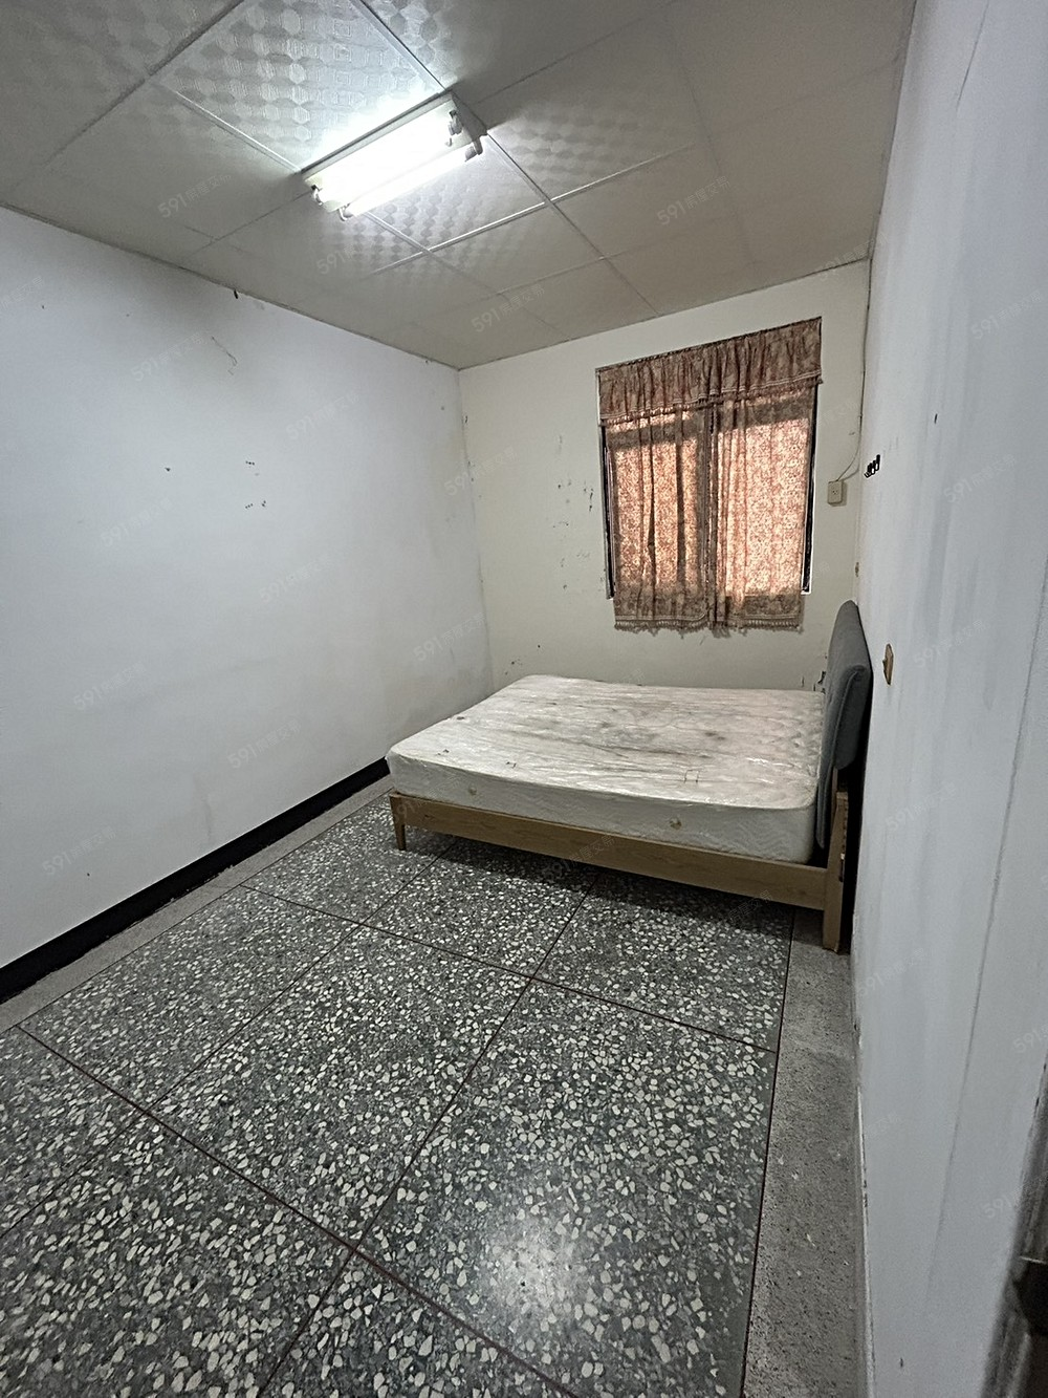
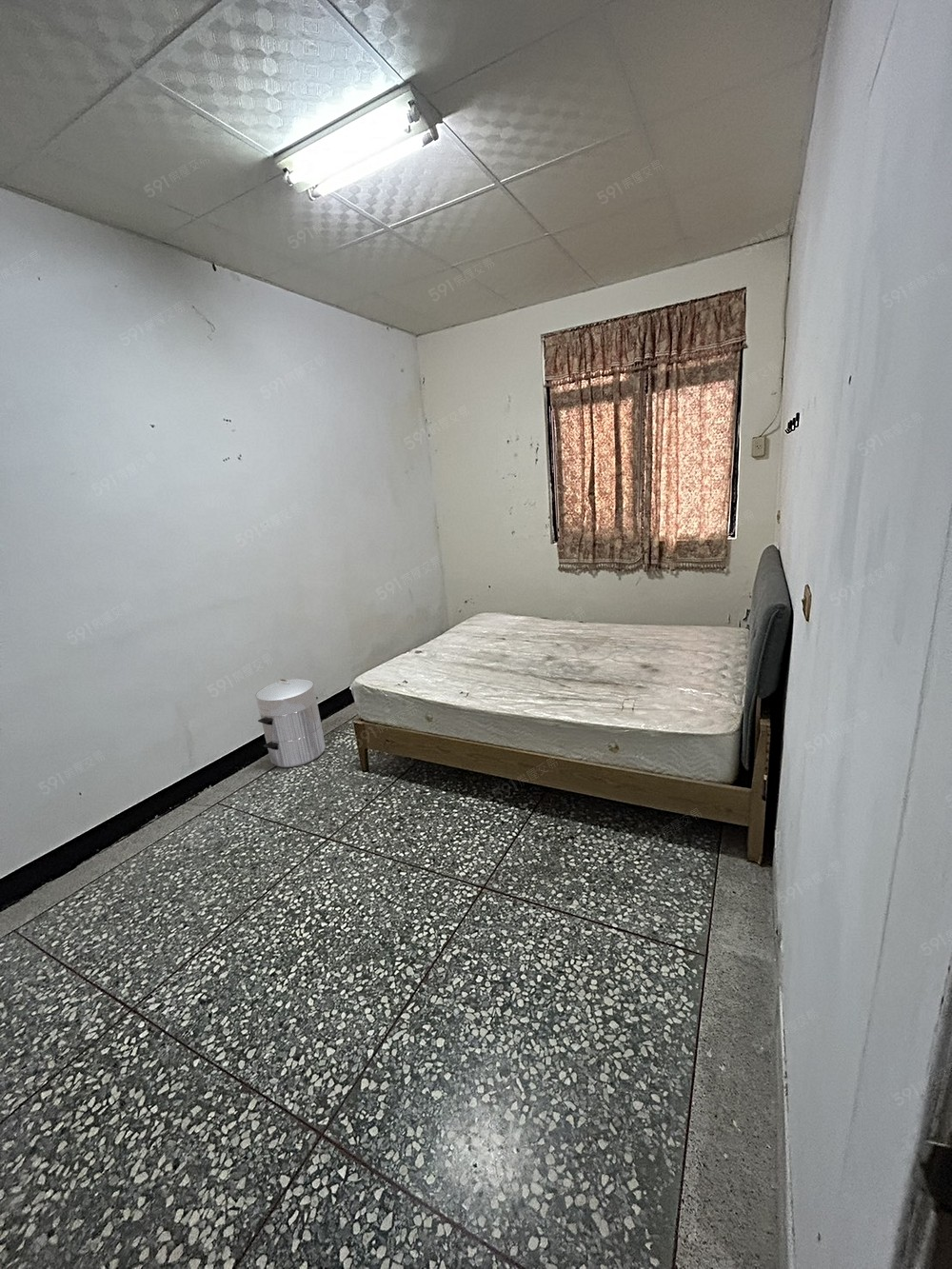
+ waste bin (290, 718)
